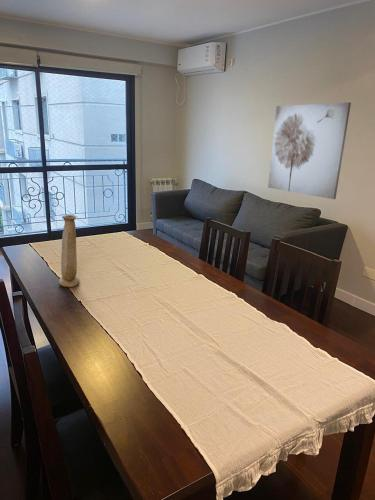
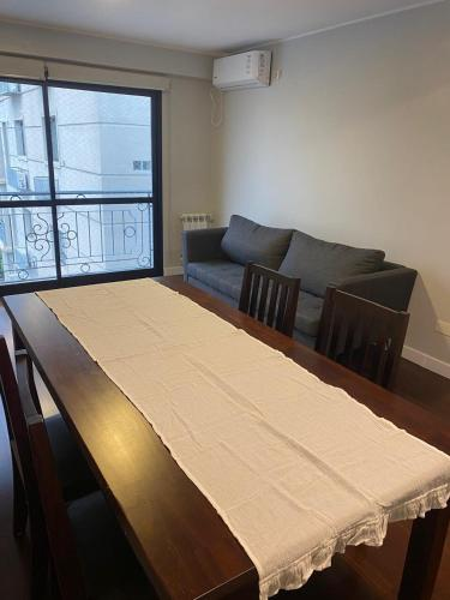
- vase (67, 250)
- wall art (304, 150)
